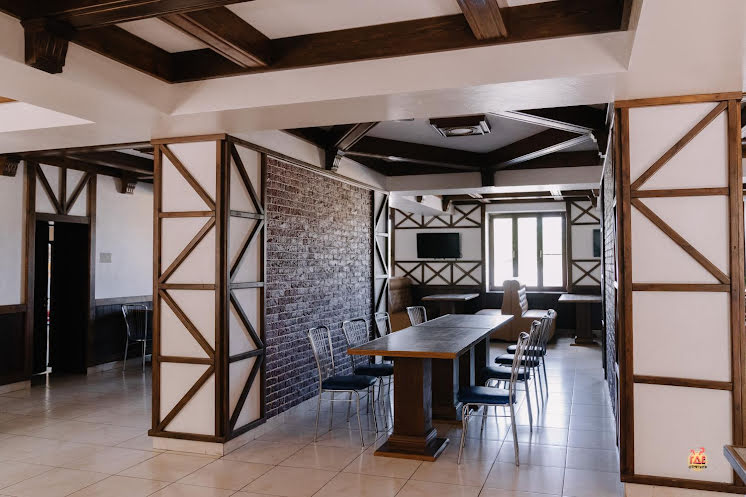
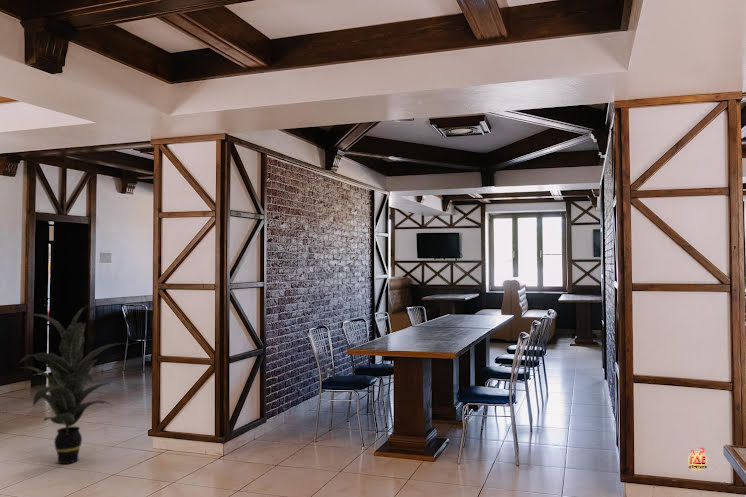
+ indoor plant (72, 383)
